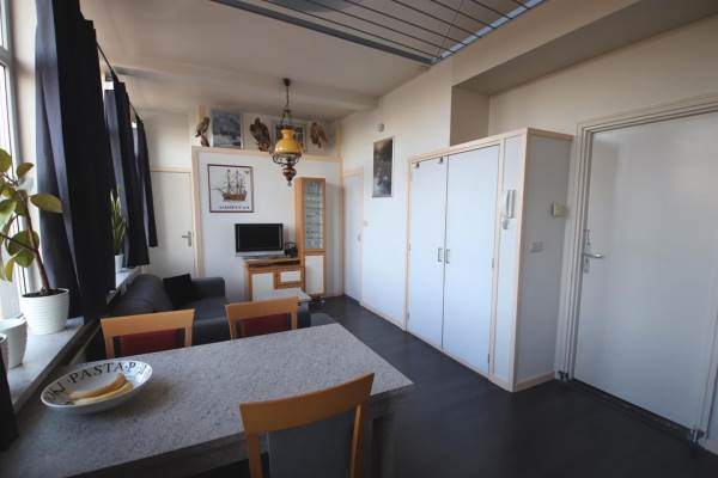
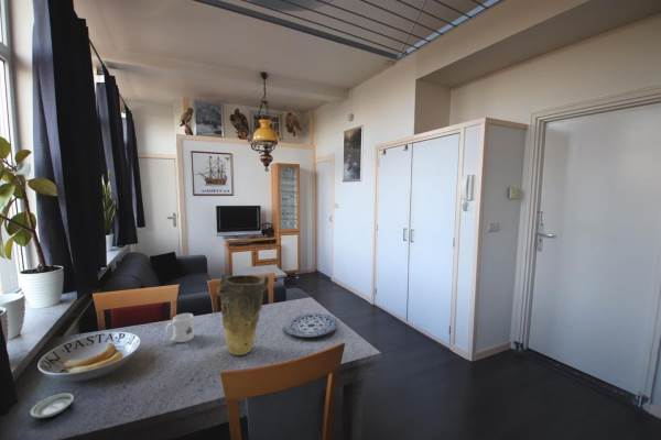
+ saucer (53, 407)
+ vase (243, 309)
+ mug (180, 329)
+ plate (311, 324)
